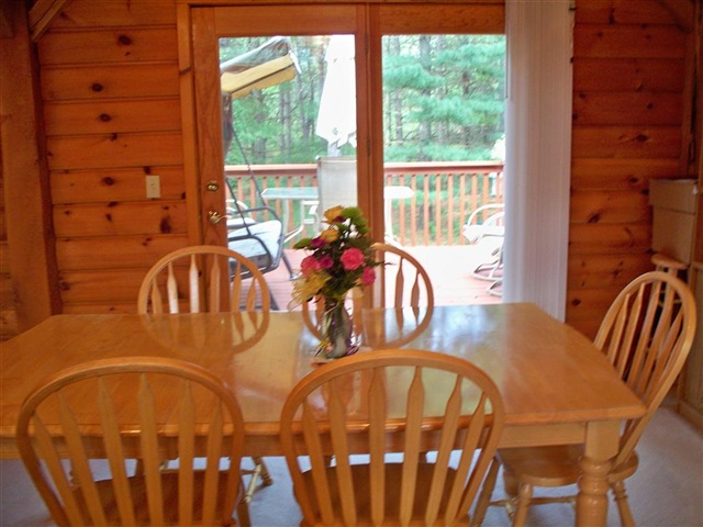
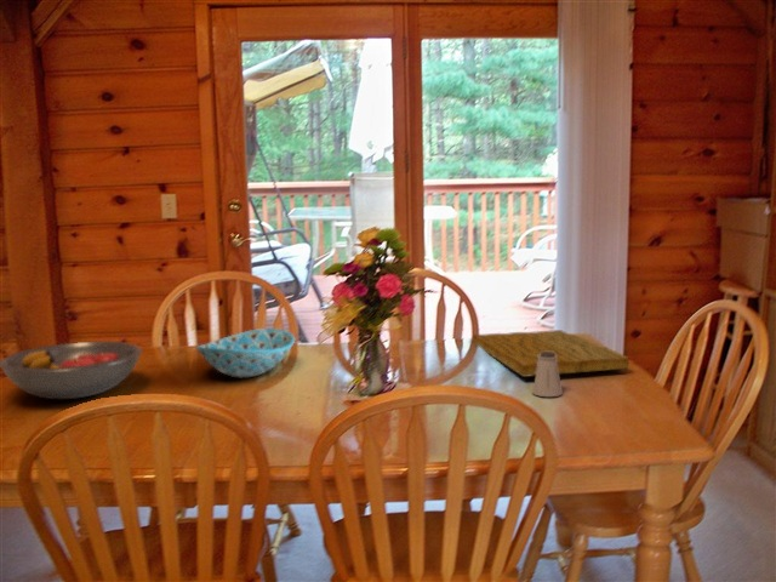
+ fruit bowl (73, 367)
+ cutting board (543, 348)
+ bowl (246, 355)
+ saltshaker (547, 372)
